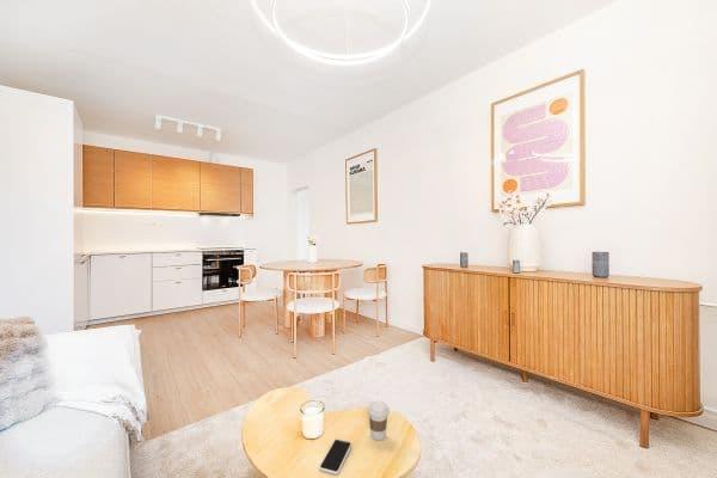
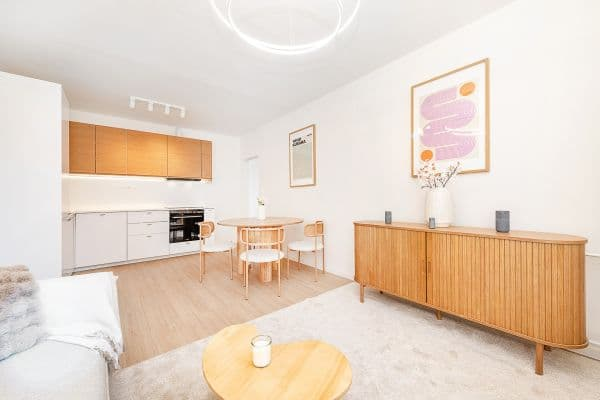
- smartphone (336, 455)
- coffee cup (378, 419)
